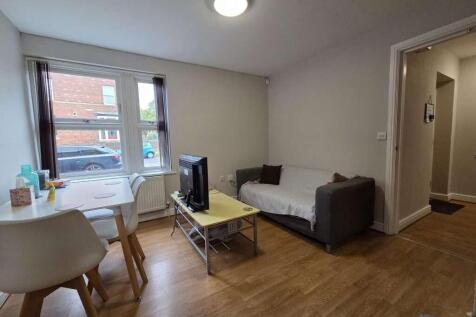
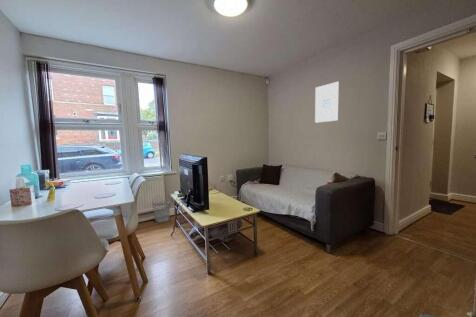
+ wall art (326, 103)
+ wastebasket (161, 210)
